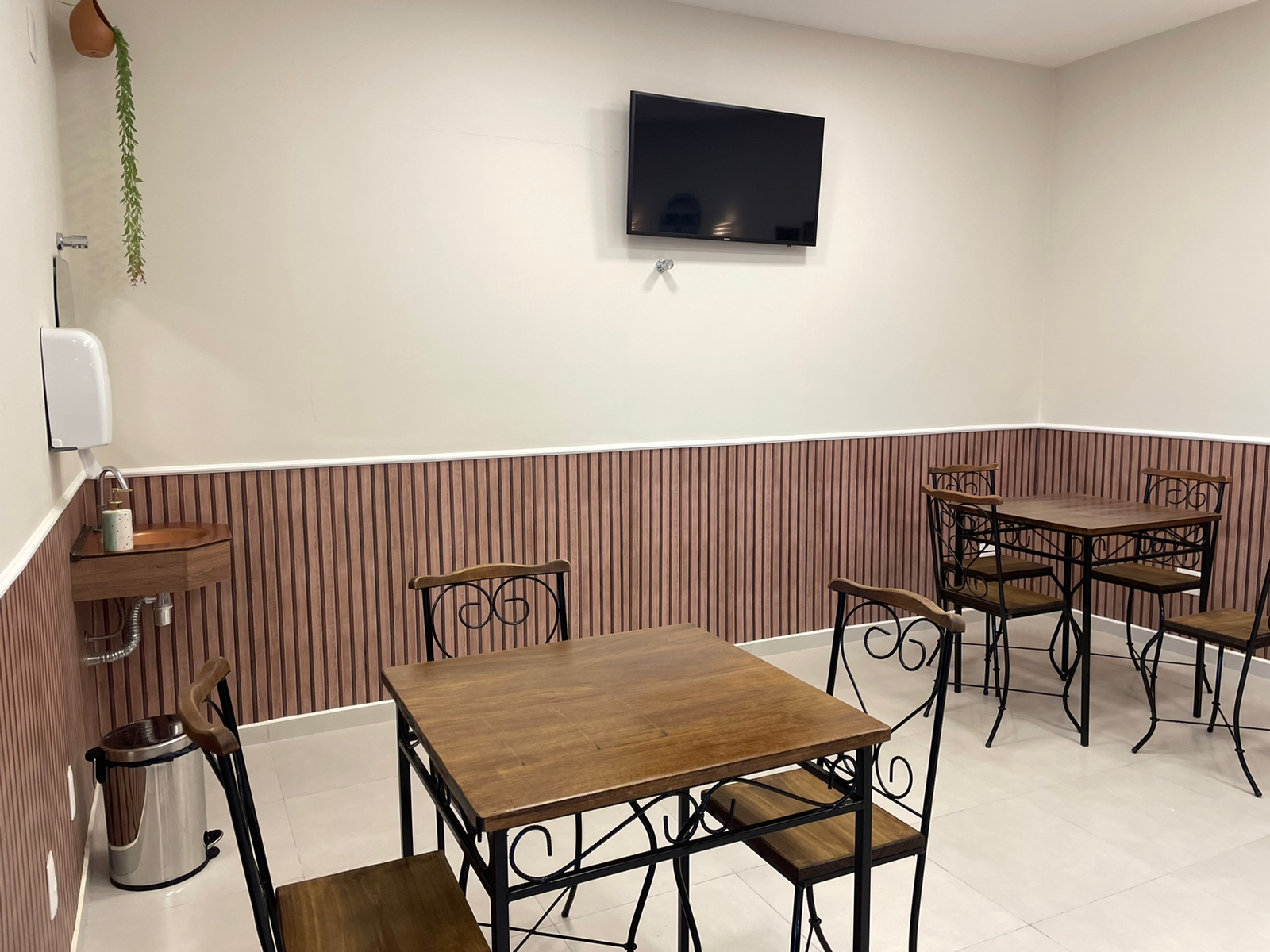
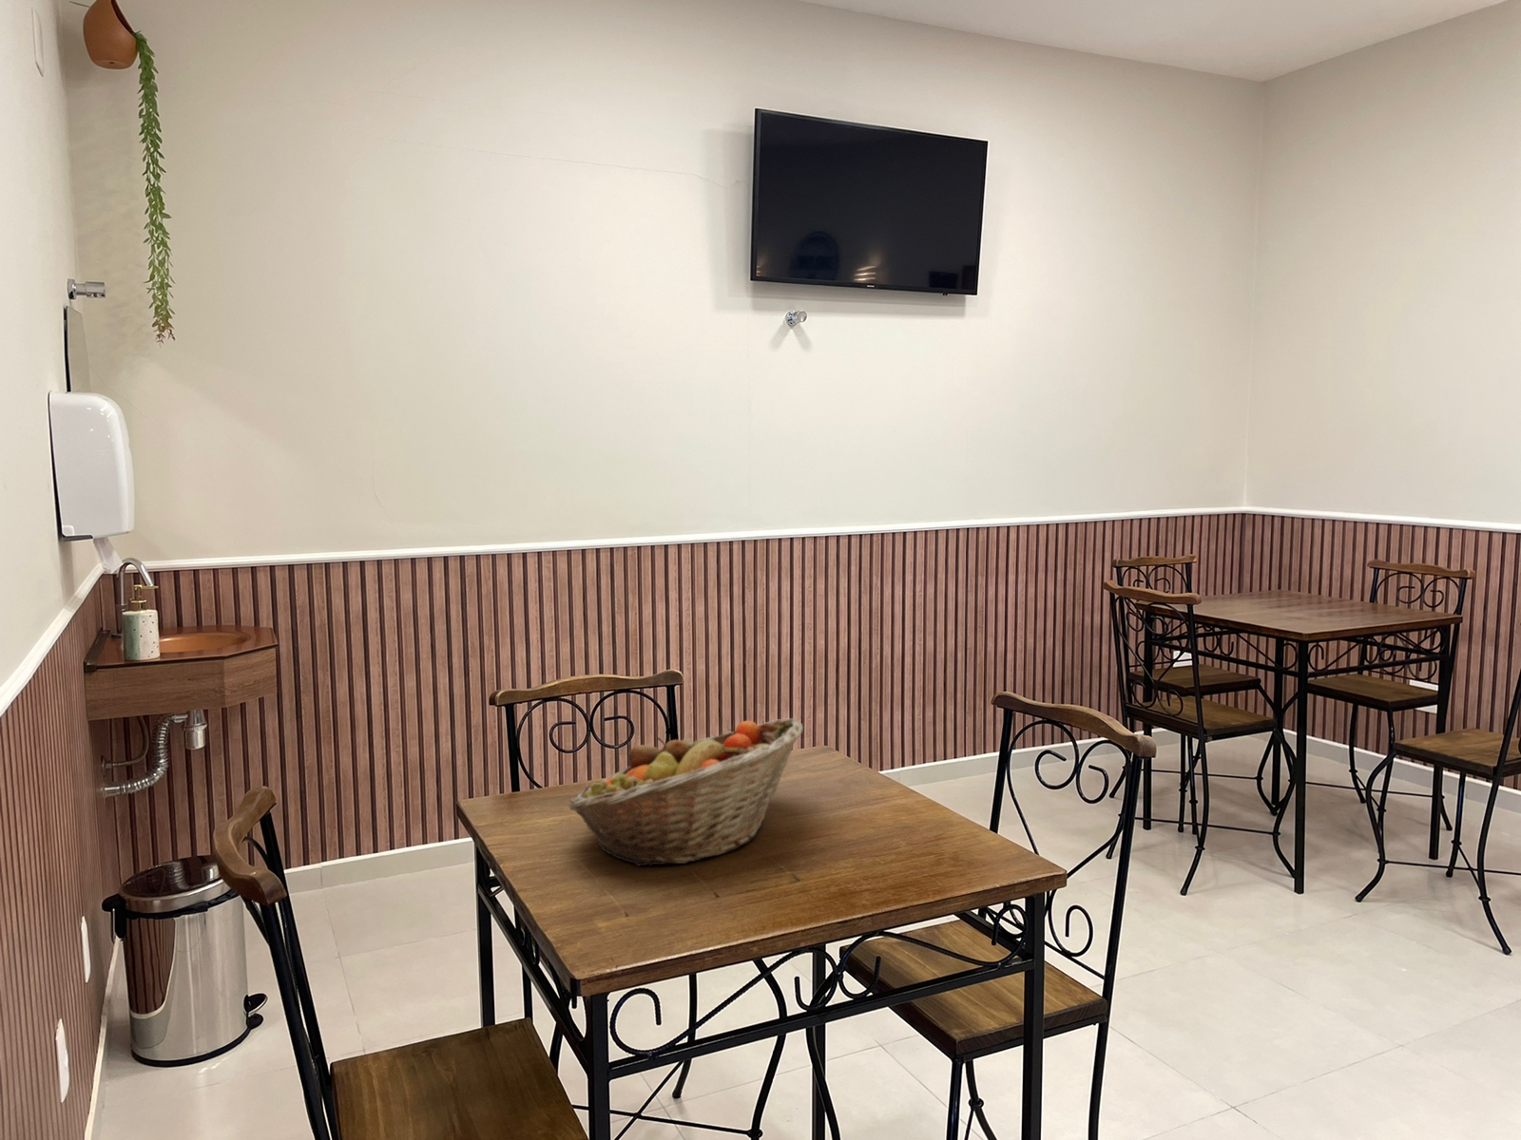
+ fruit basket (691, 781)
